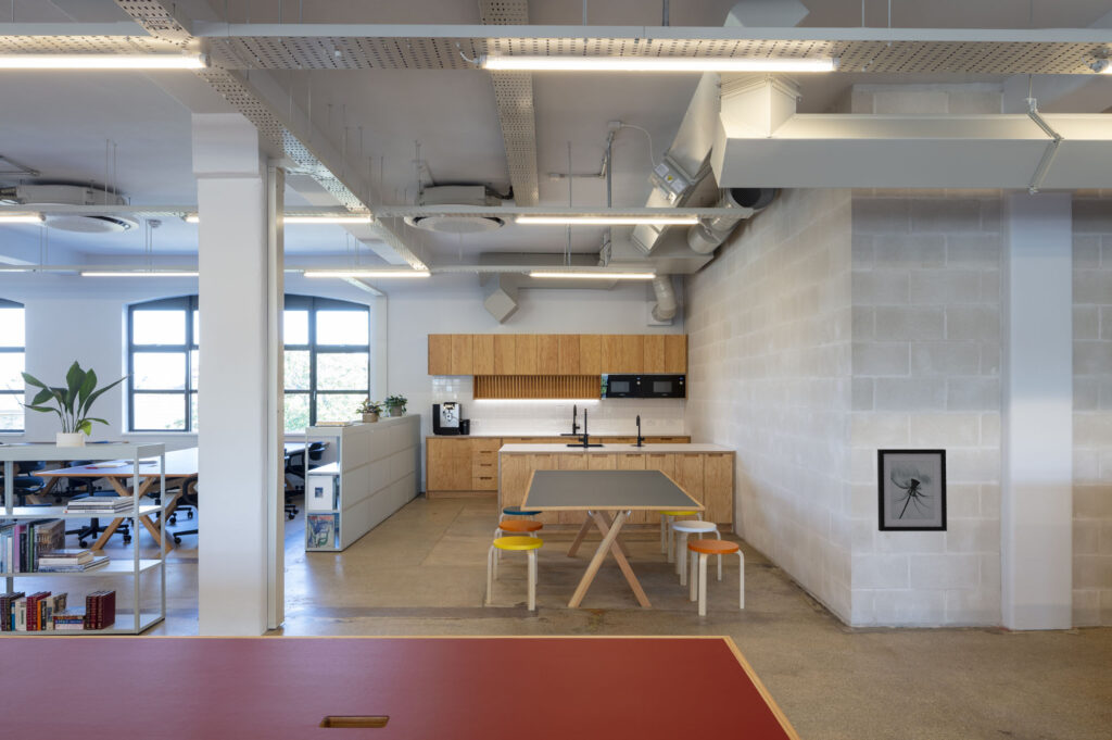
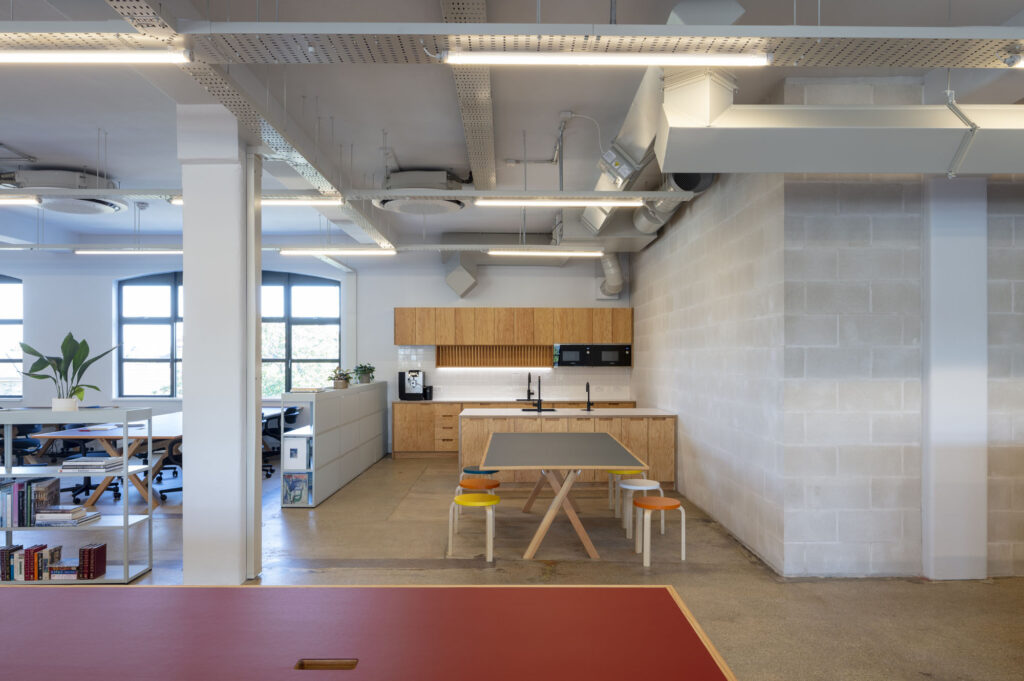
- wall art (911, 489)
